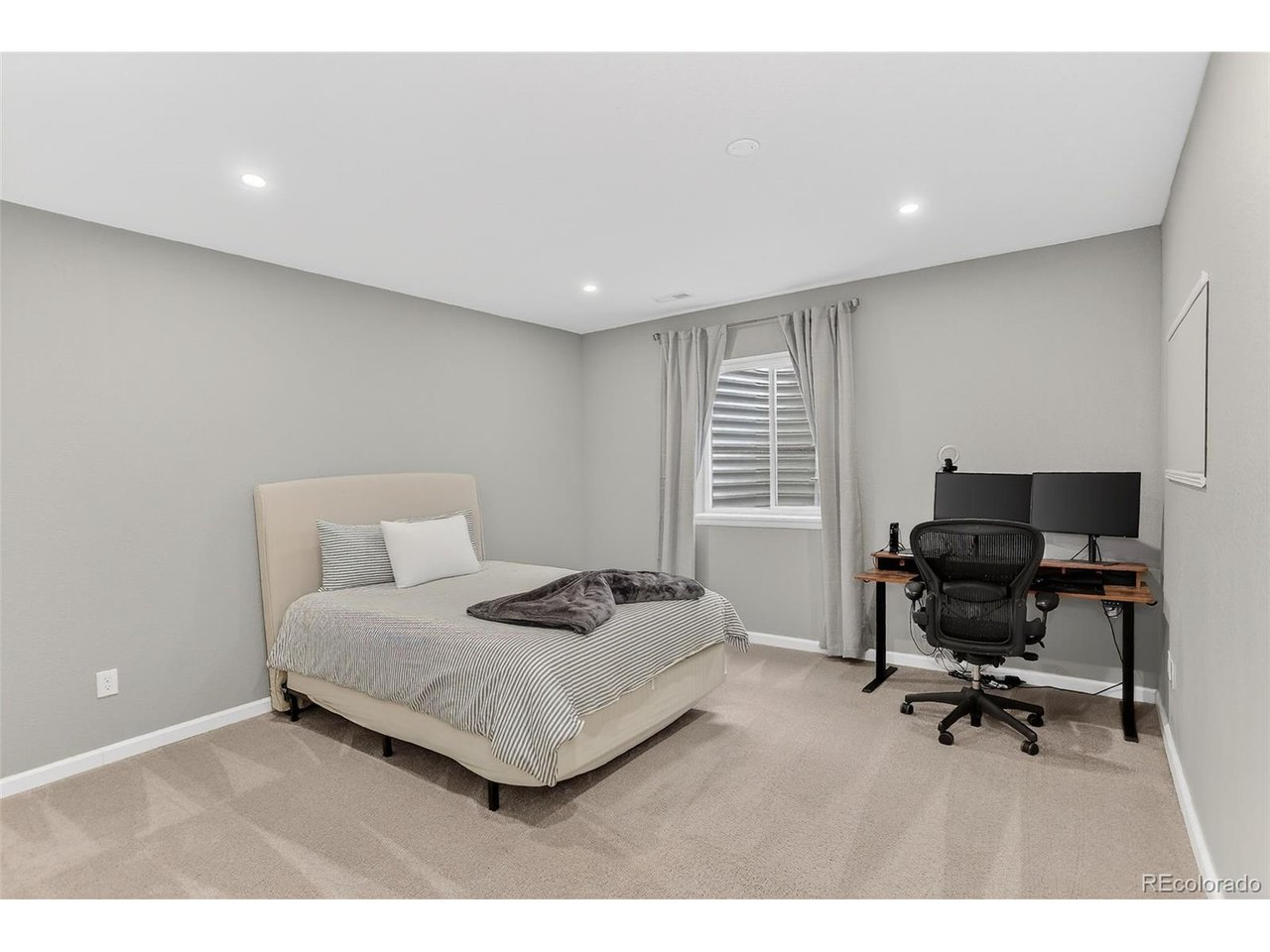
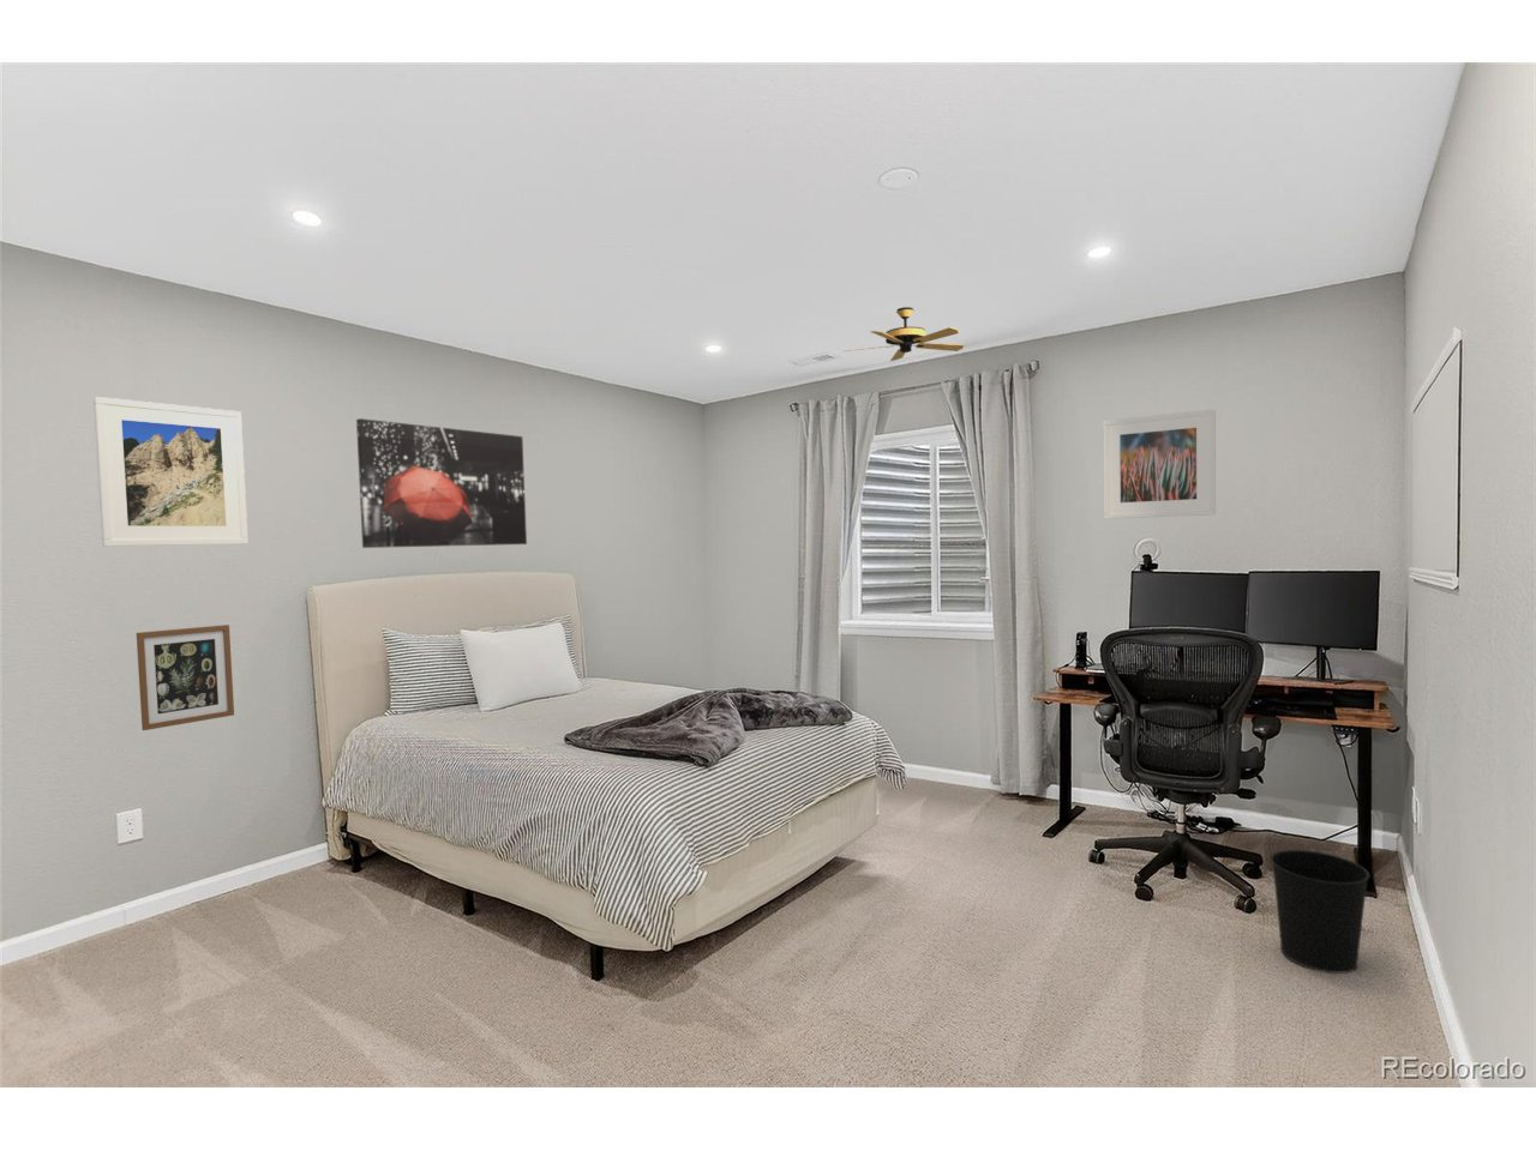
+ wall art (187, 675)
+ ceiling fan (902, 342)
+ wastebasket (1317, 912)
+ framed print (1156, 465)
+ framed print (175, 475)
+ wall art (449, 487)
